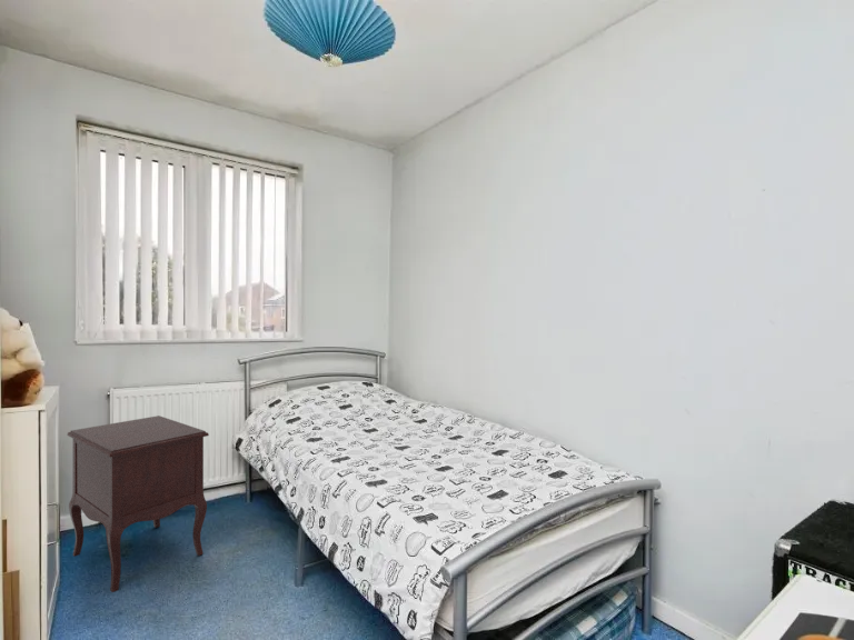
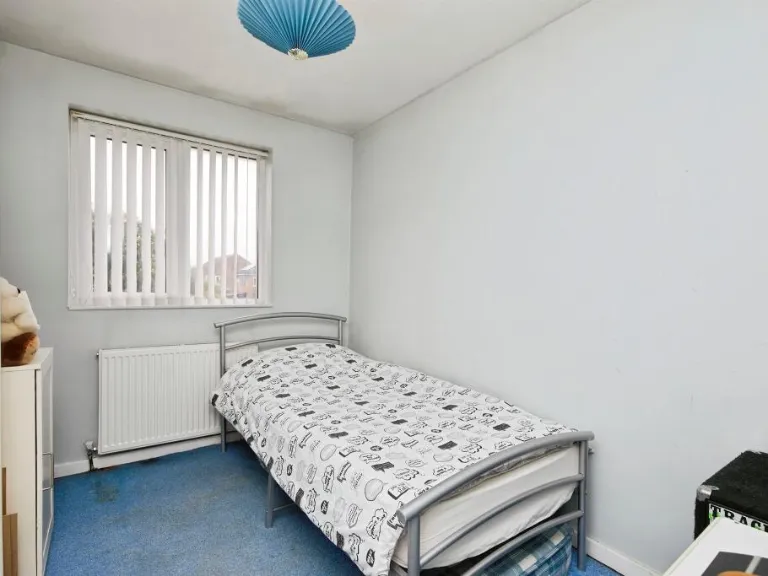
- nightstand (138, 492)
